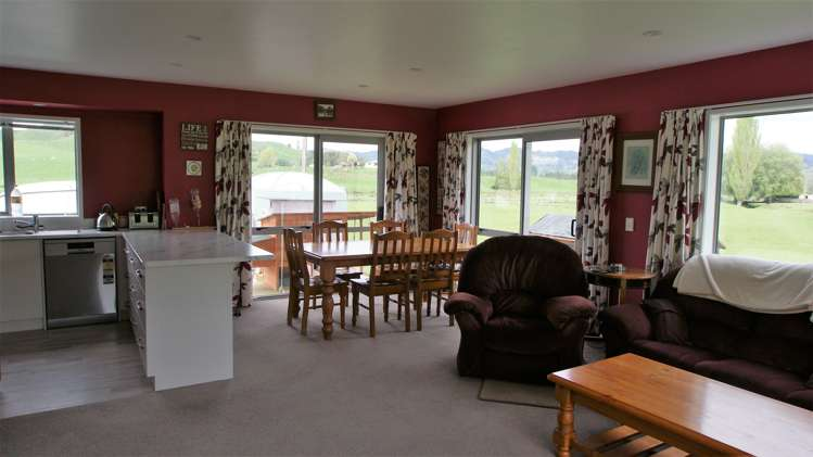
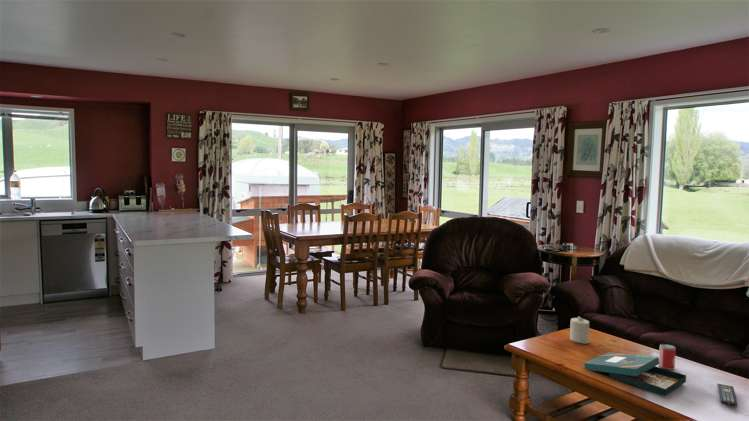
+ candle (580, 328)
+ remote control (726, 394)
+ board game (633, 367)
+ beer can (667, 356)
